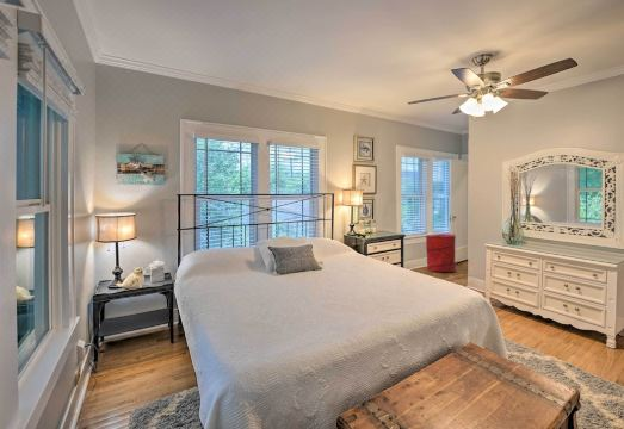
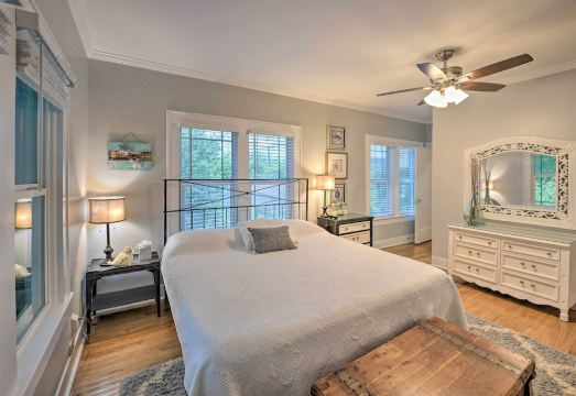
- laundry hamper (440, 251)
